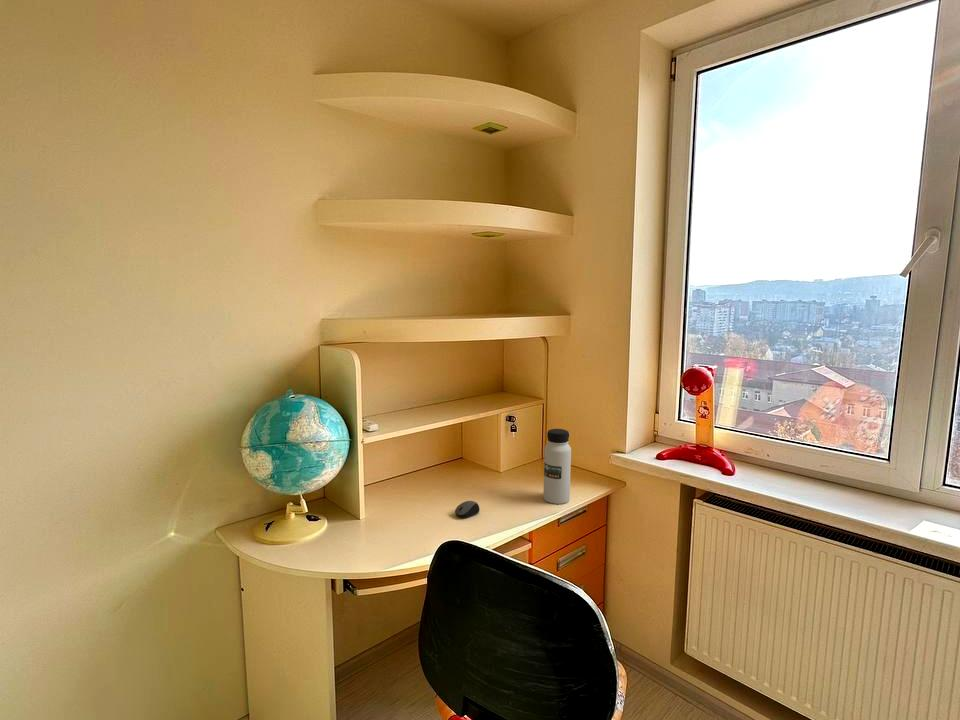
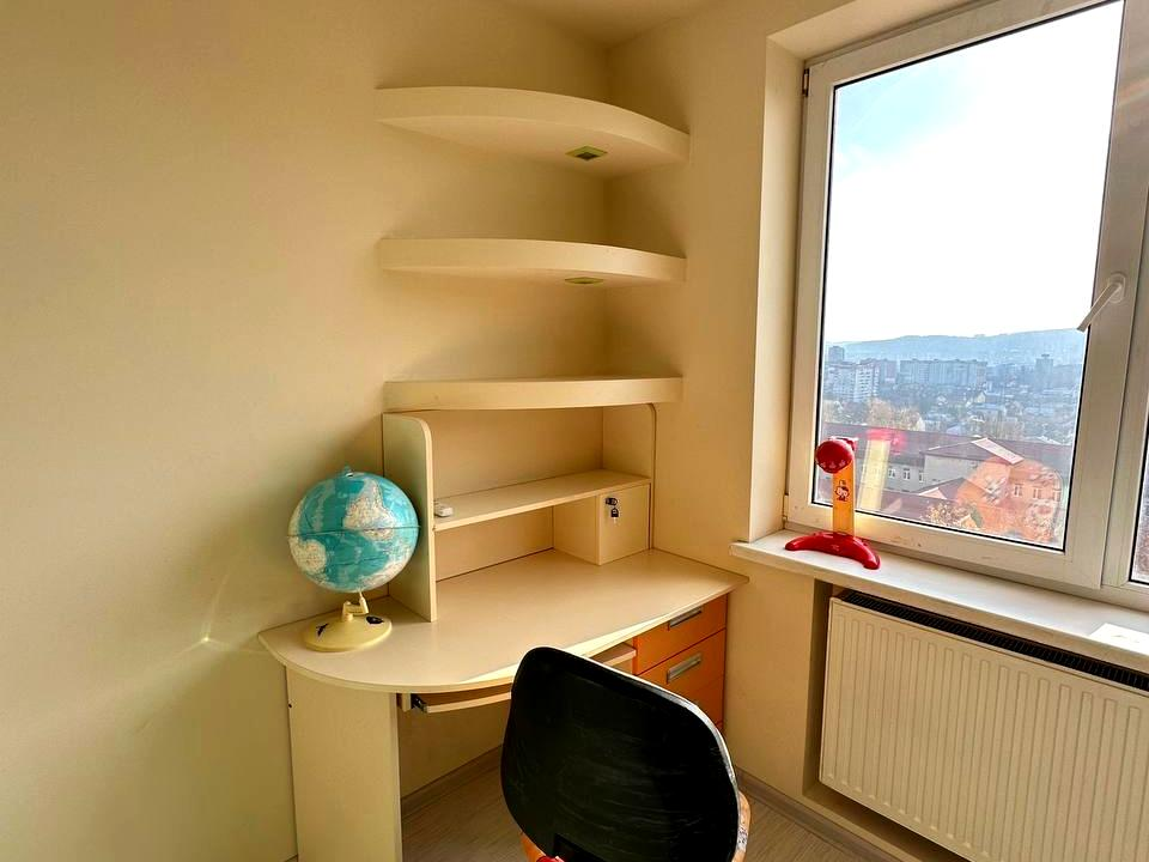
- computer mouse (467, 508)
- water bottle (557, 465)
